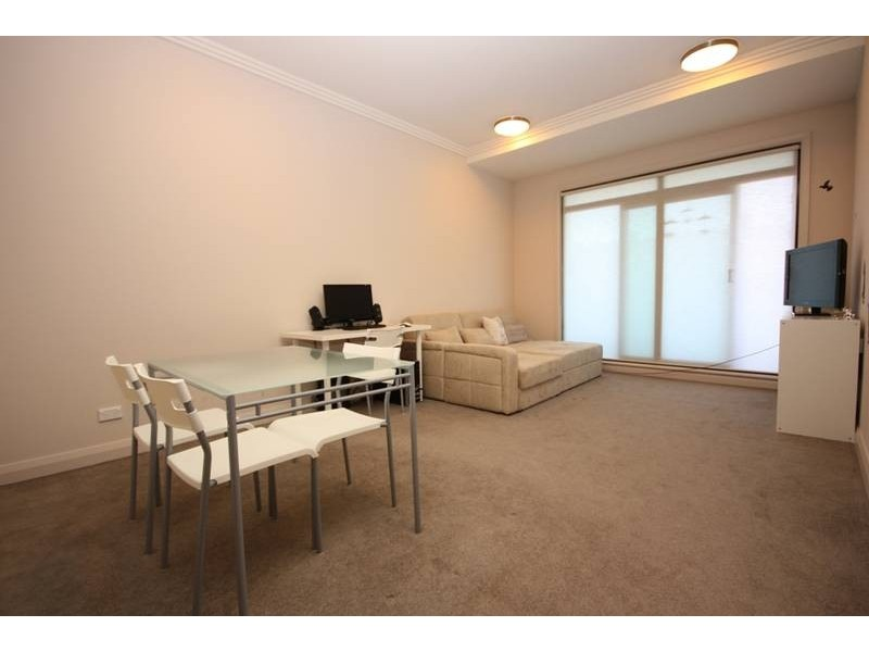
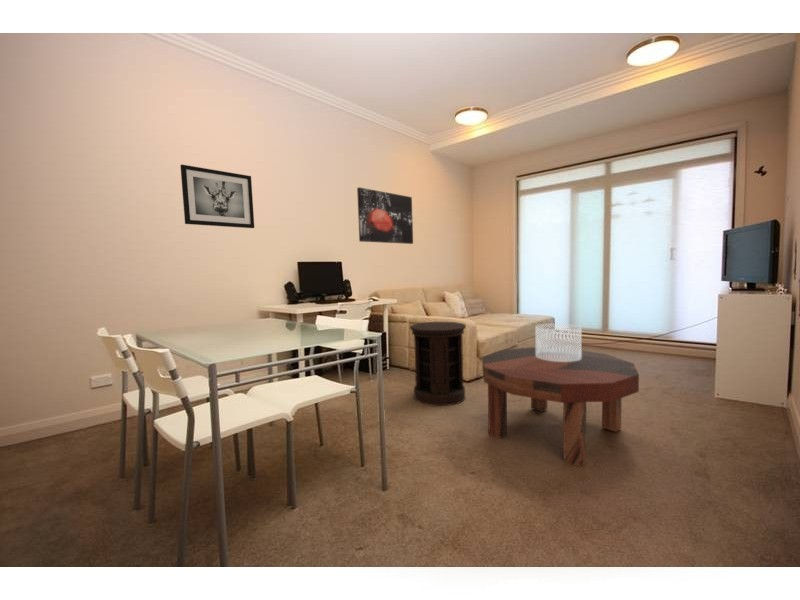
+ wall art (387, 217)
+ decorative bowl (557, 341)
+ wall art (219, 198)
+ side table (438, 361)
+ coffee table (553, 397)
